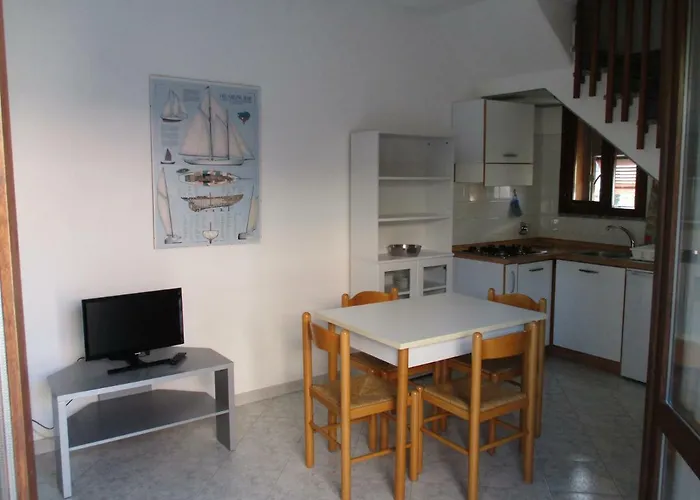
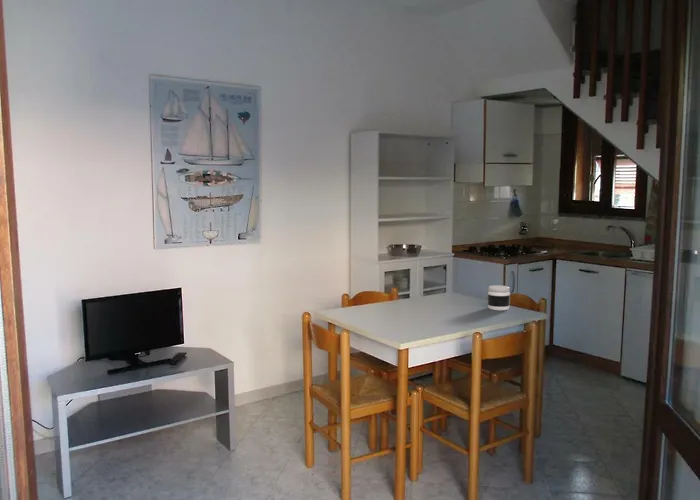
+ jar (498, 297)
